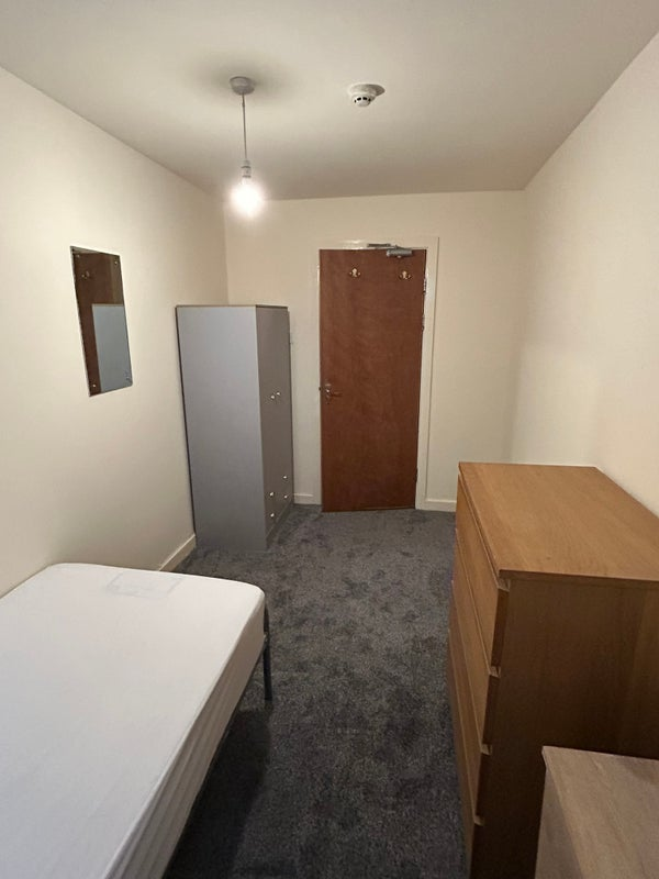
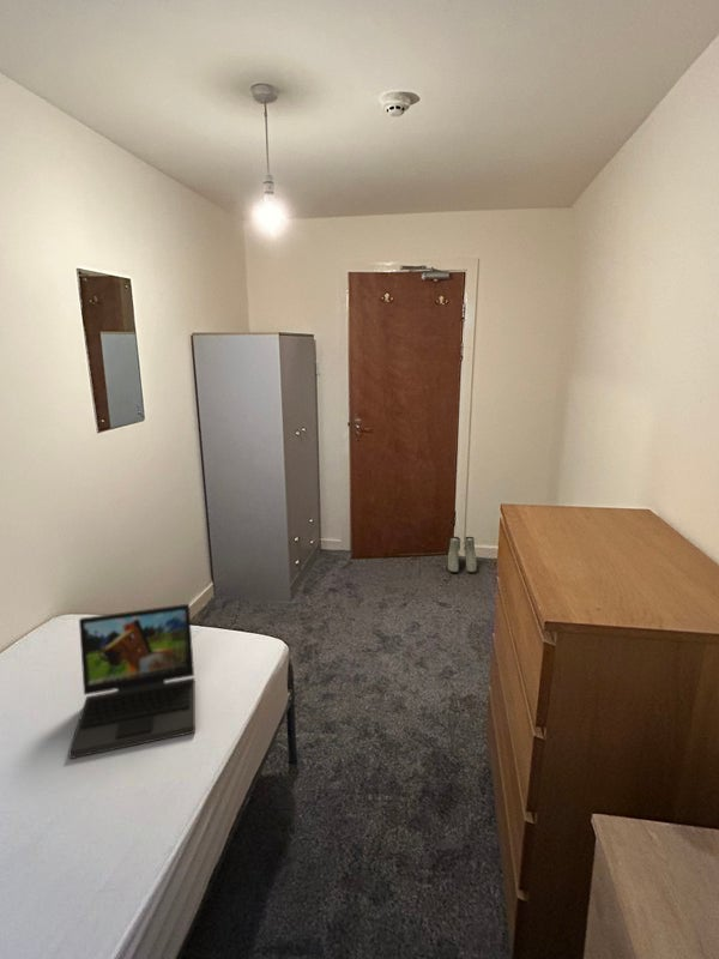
+ laptop (135, 671)
+ boots (464, 551)
